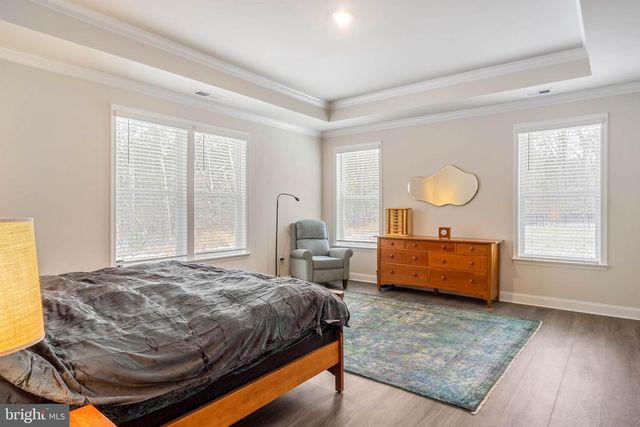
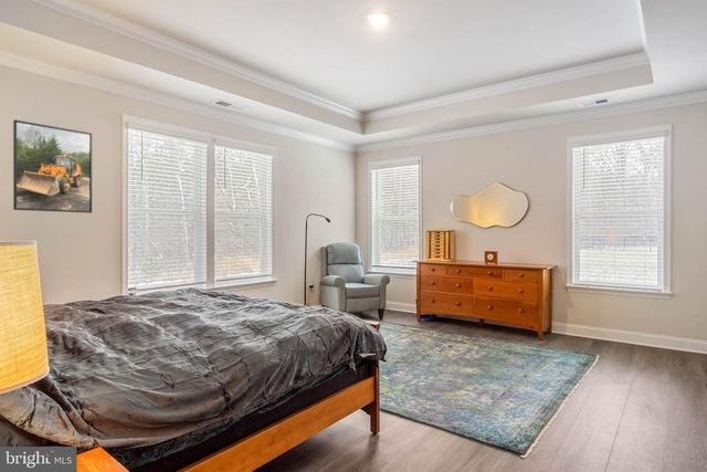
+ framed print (54, 169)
